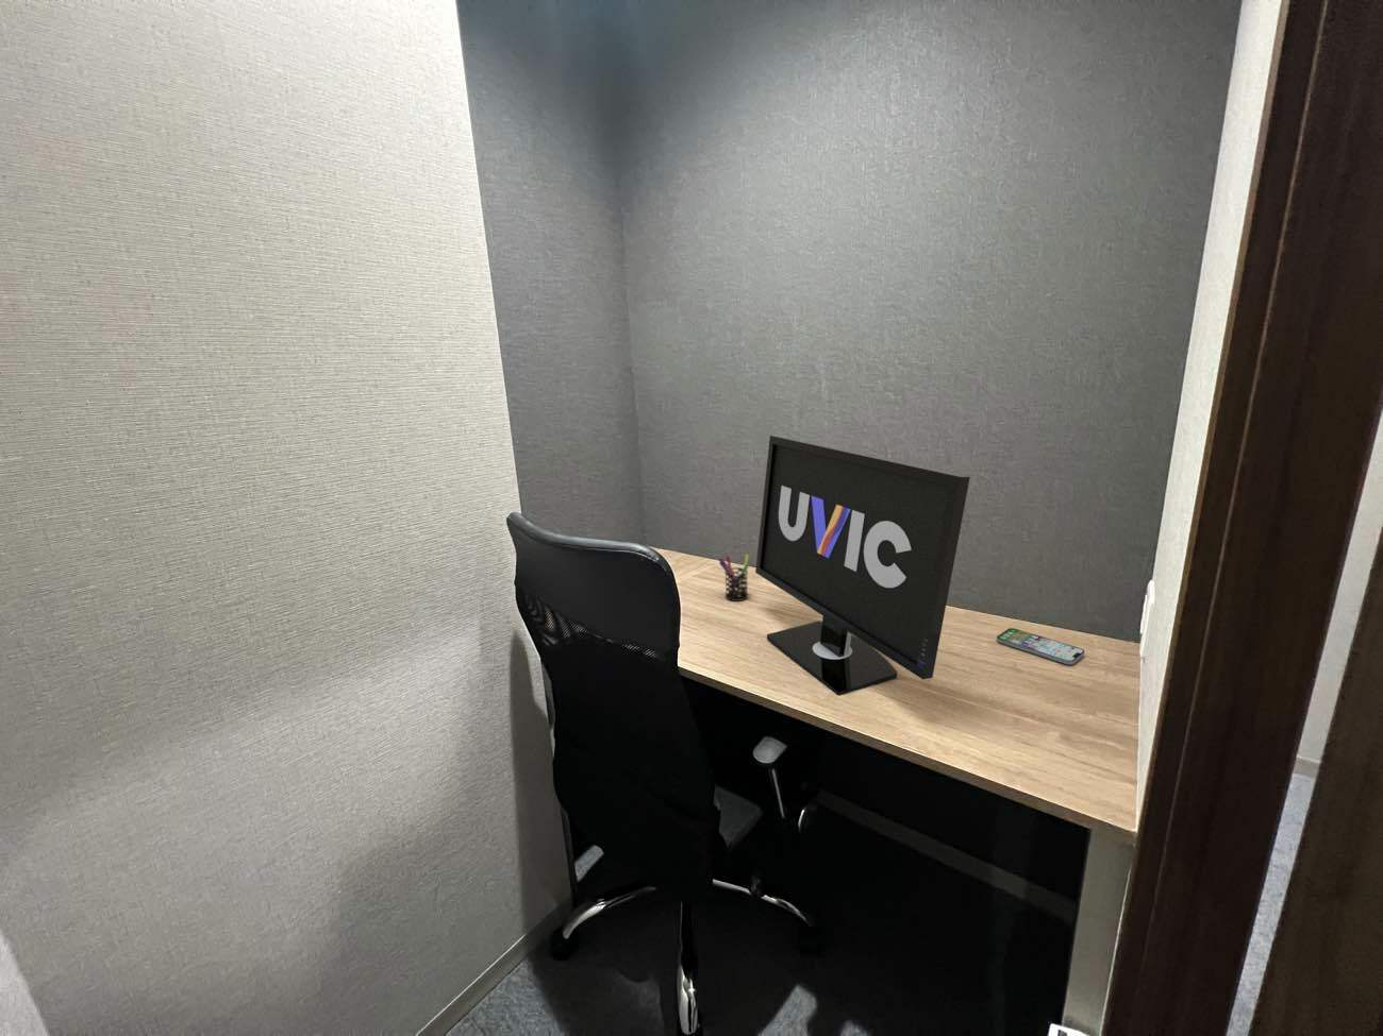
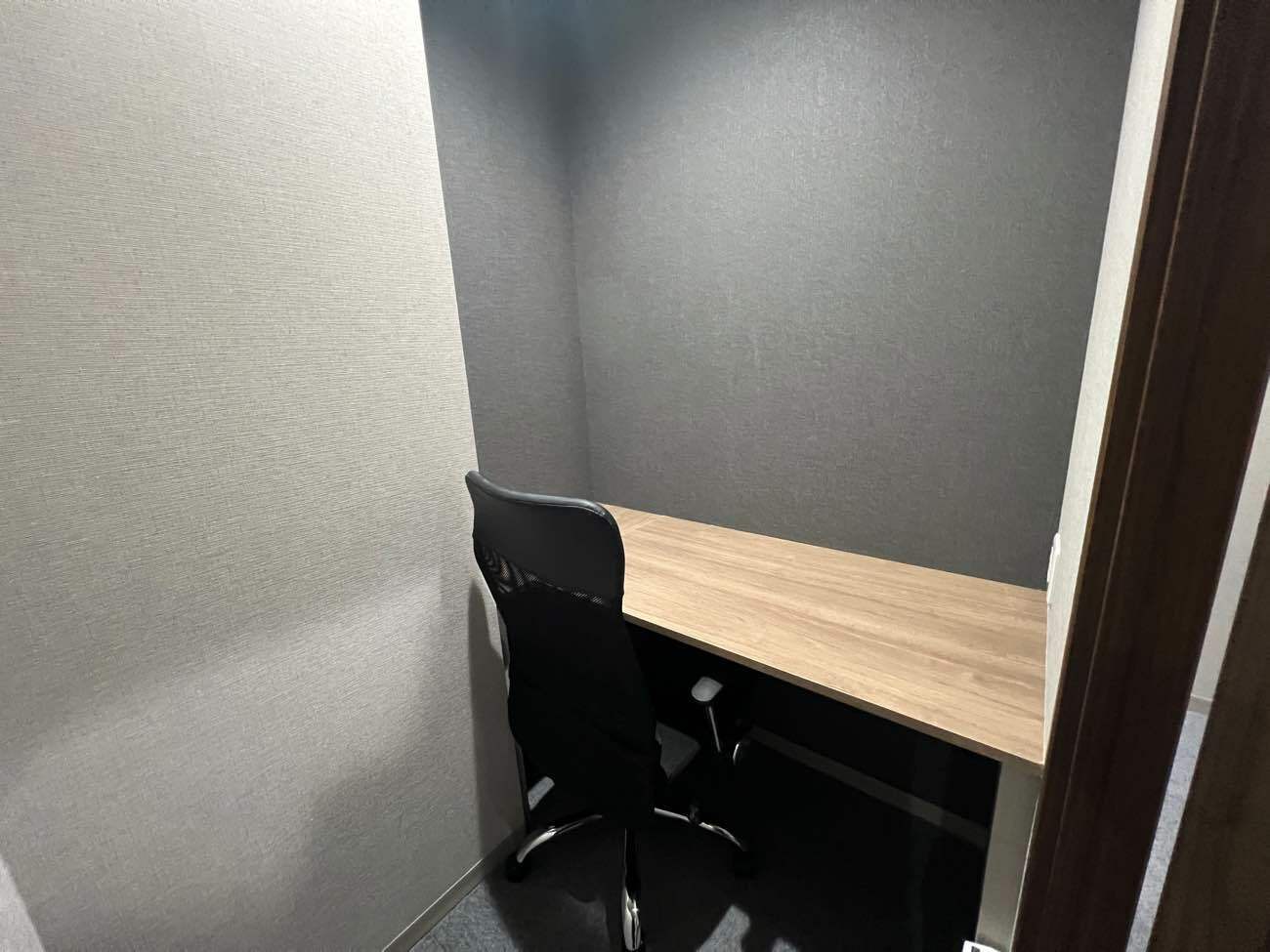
- smartphone (1038, 645)
- pen holder (737, 576)
- monitor (832, 558)
